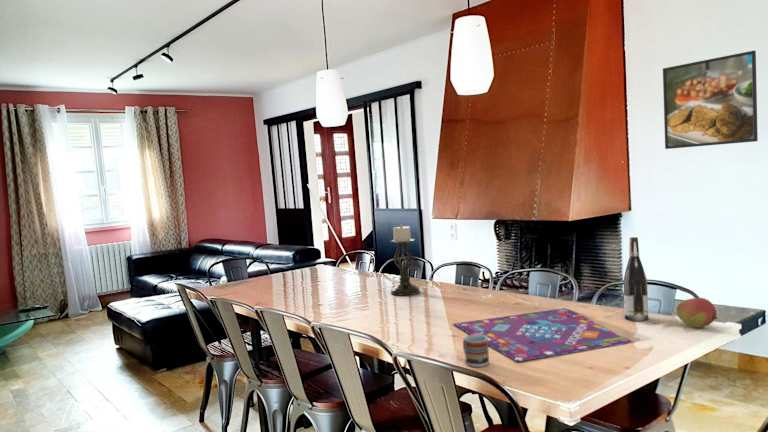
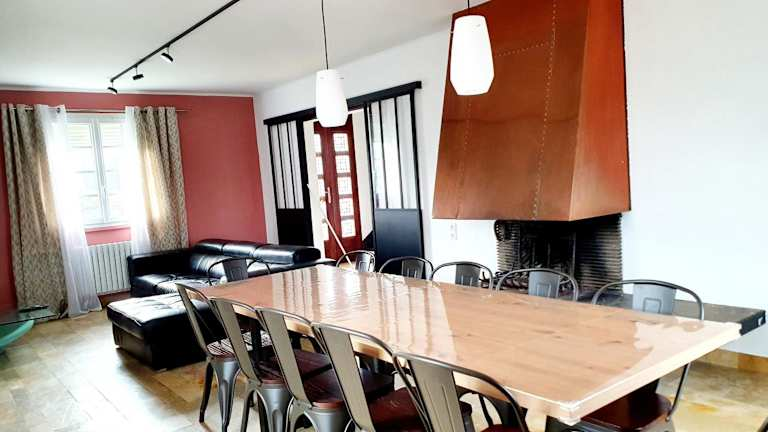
- wine bottle (635, 278)
- gameboard (544, 330)
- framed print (707, 102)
- cup (473, 349)
- candle holder (403, 257)
- fruit (697, 312)
